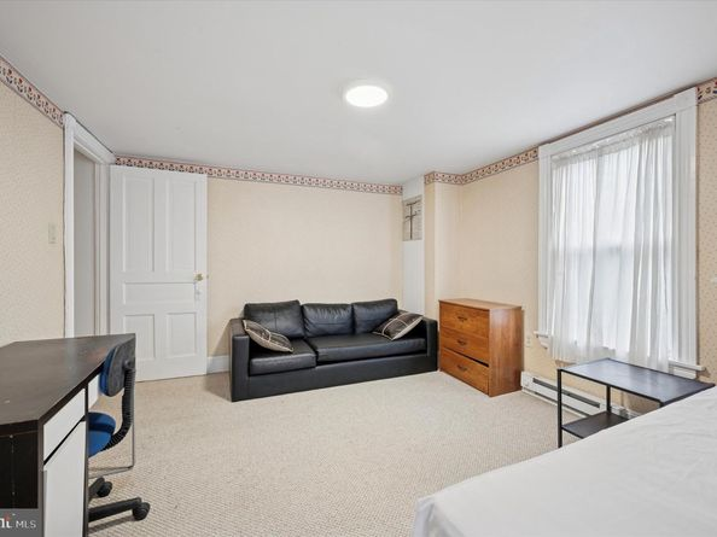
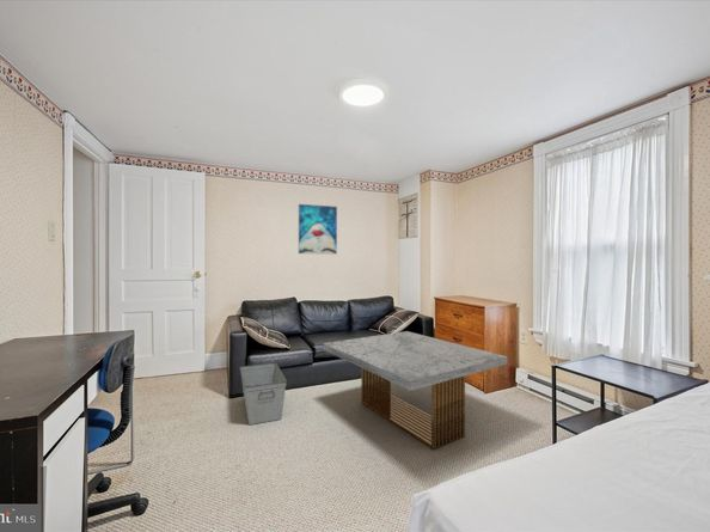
+ storage bin (261, 390)
+ coffee table (408, 384)
+ wall art (318, 230)
